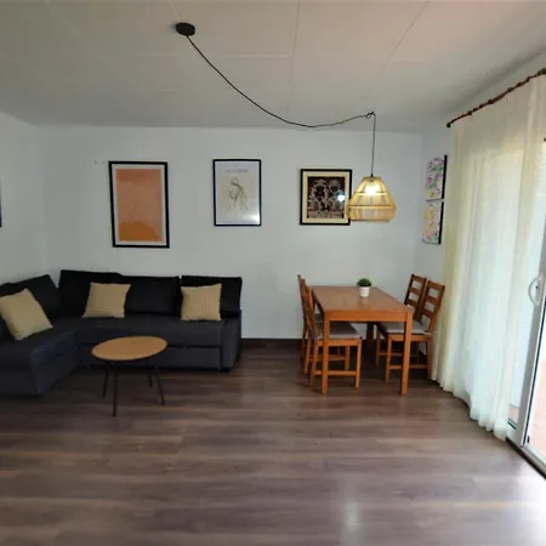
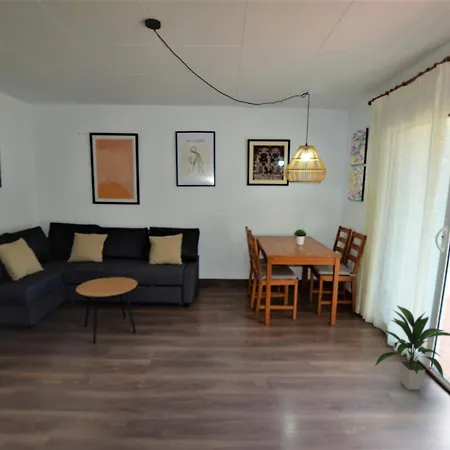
+ indoor plant (410, 346)
